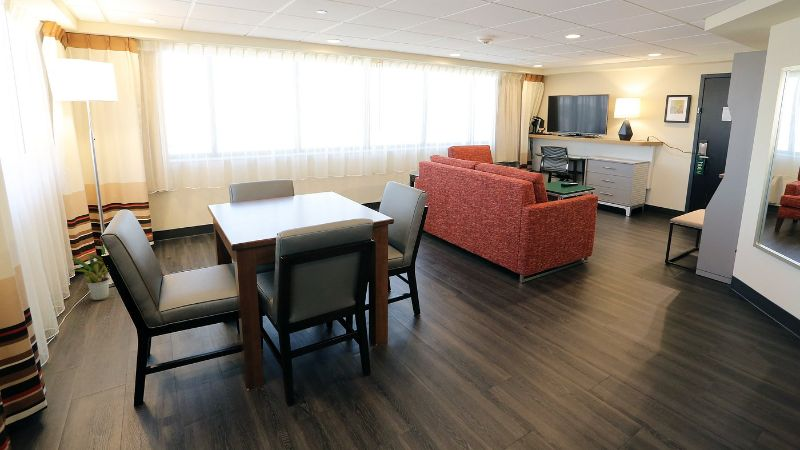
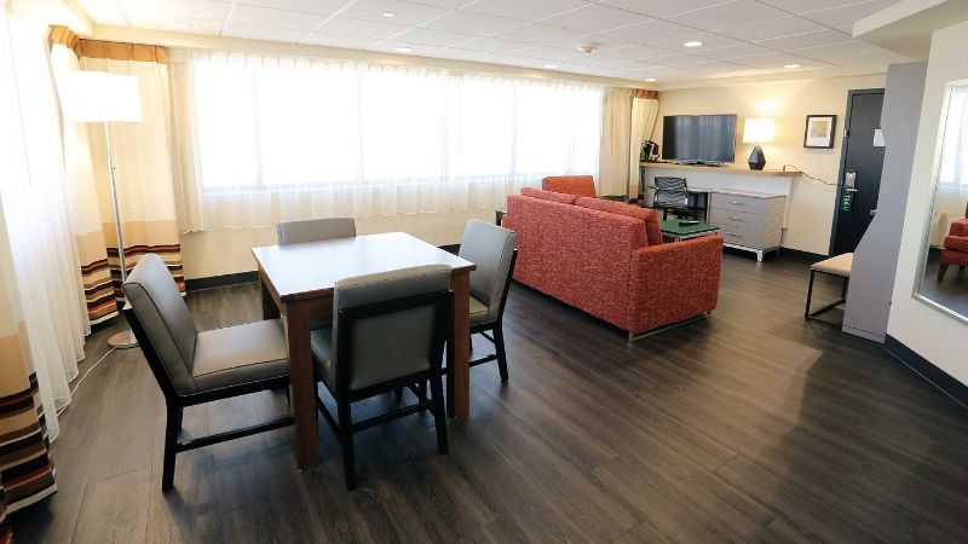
- potted plant (101, 272)
